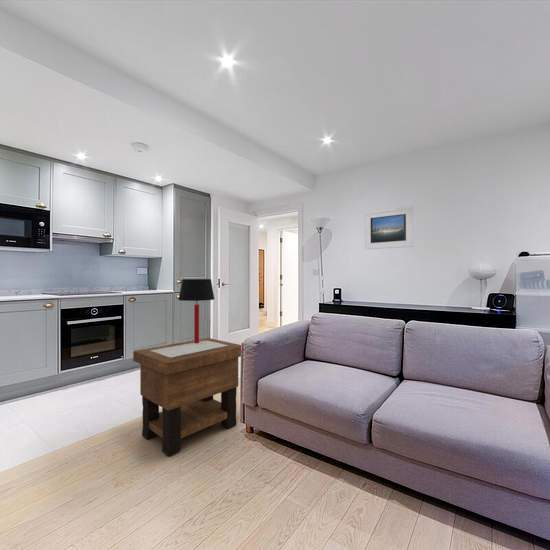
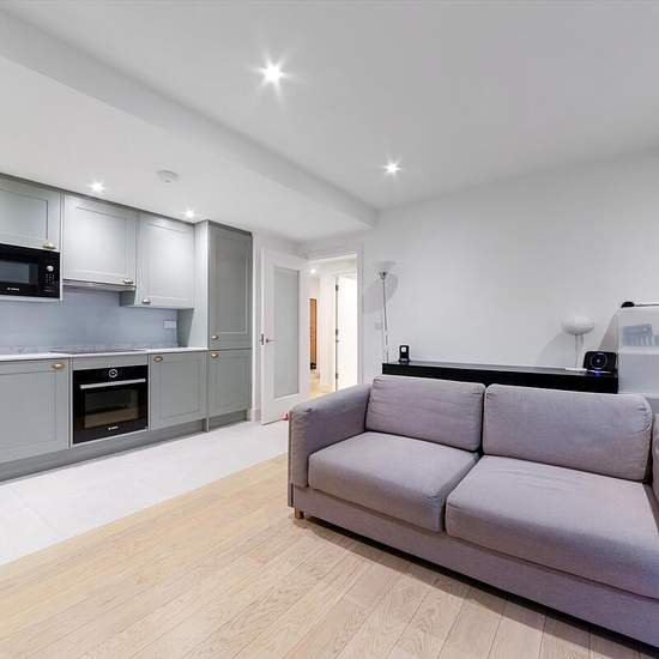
- side table (189, 388)
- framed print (387, 229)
- table lamp (196, 310)
